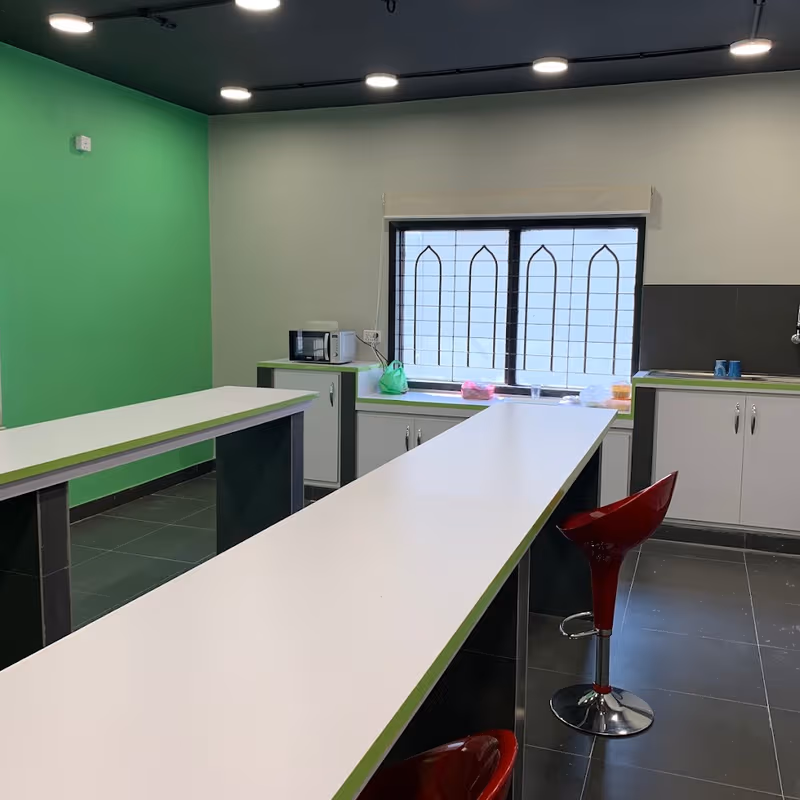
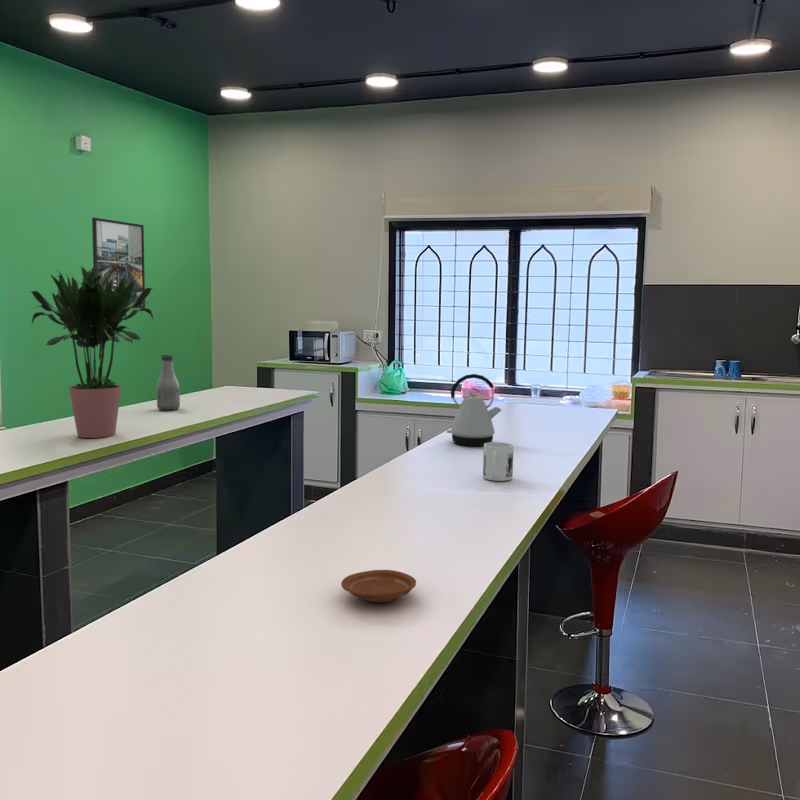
+ bottle (168, 382)
+ plate (378, 588)
+ mug (497, 462)
+ kettle (474, 408)
+ potted plant (87, 351)
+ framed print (119, 265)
